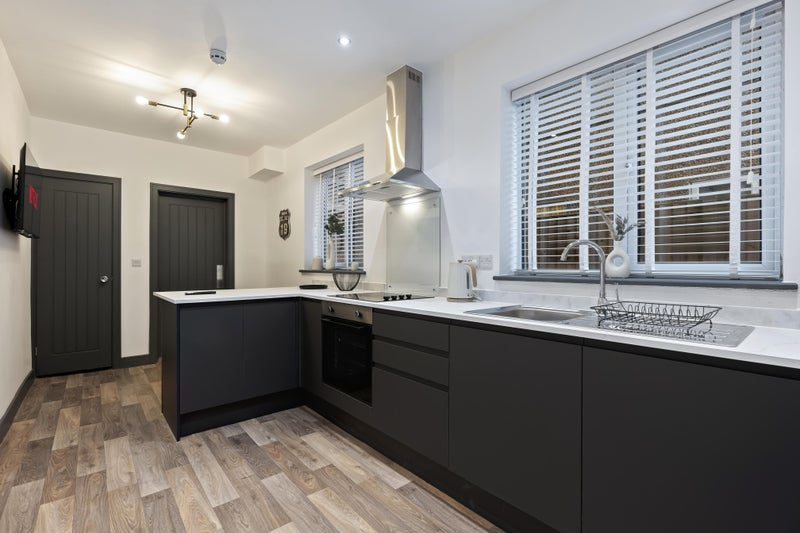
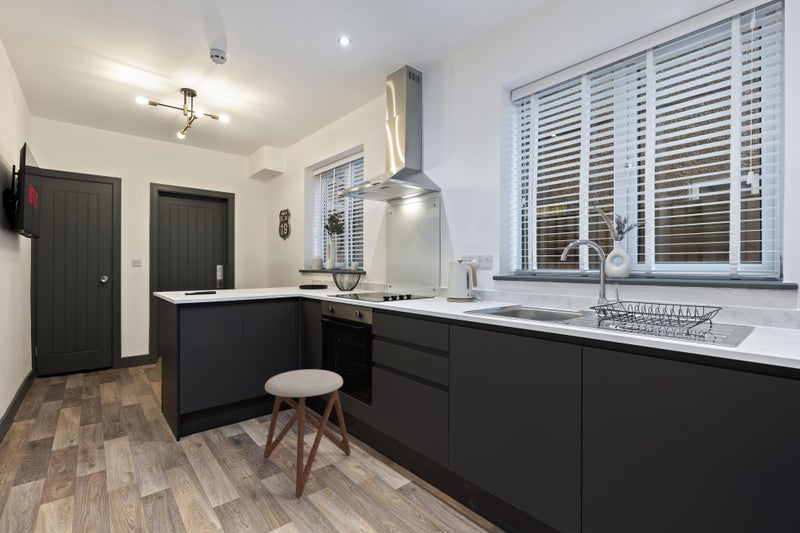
+ stool (311, 421)
